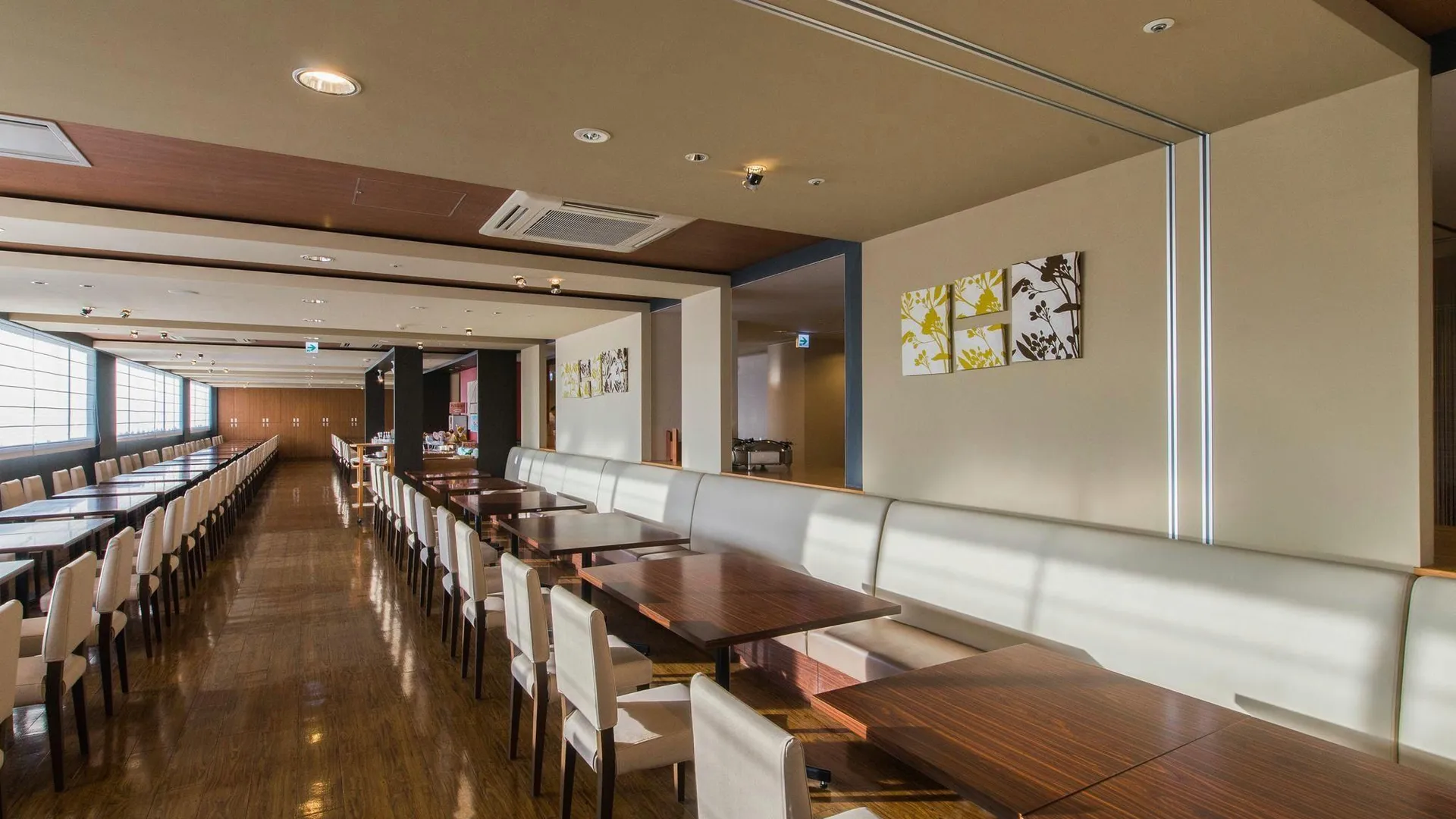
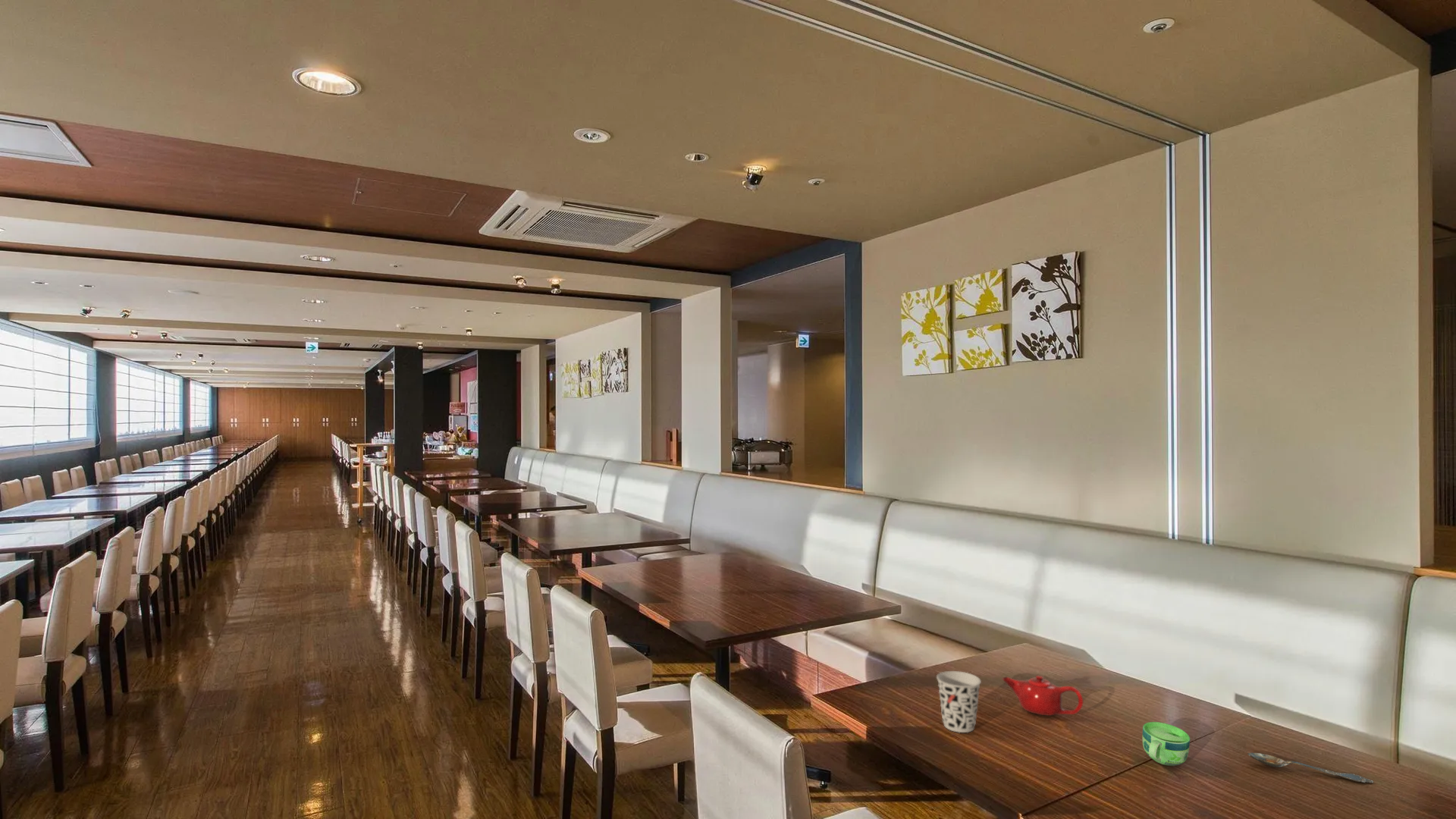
+ cup (959, 702)
+ spoon (1308, 767)
+ cup (1165, 748)
+ teapot (1041, 694)
